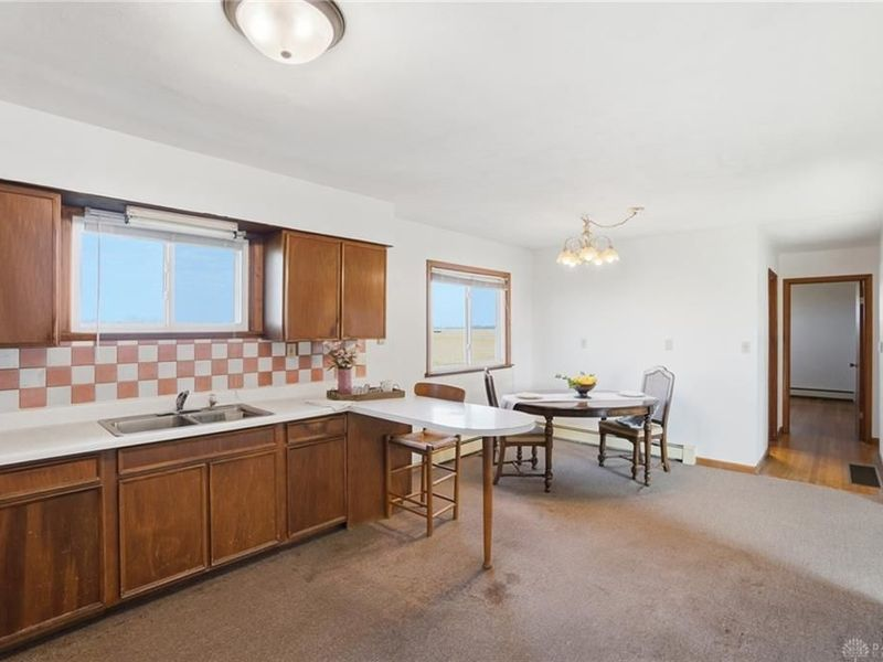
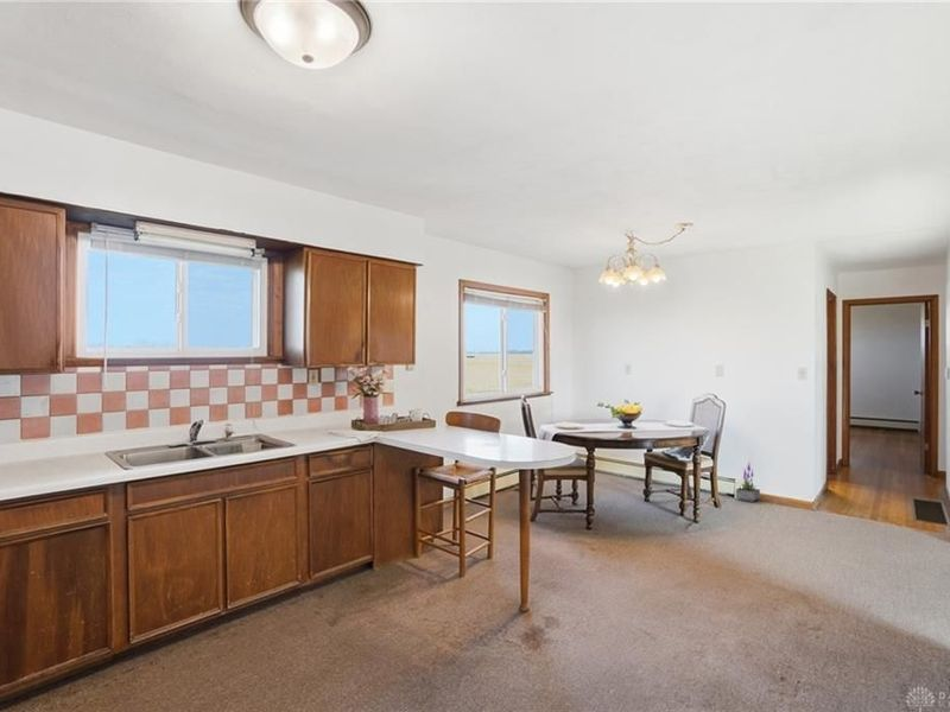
+ potted plant (747, 481)
